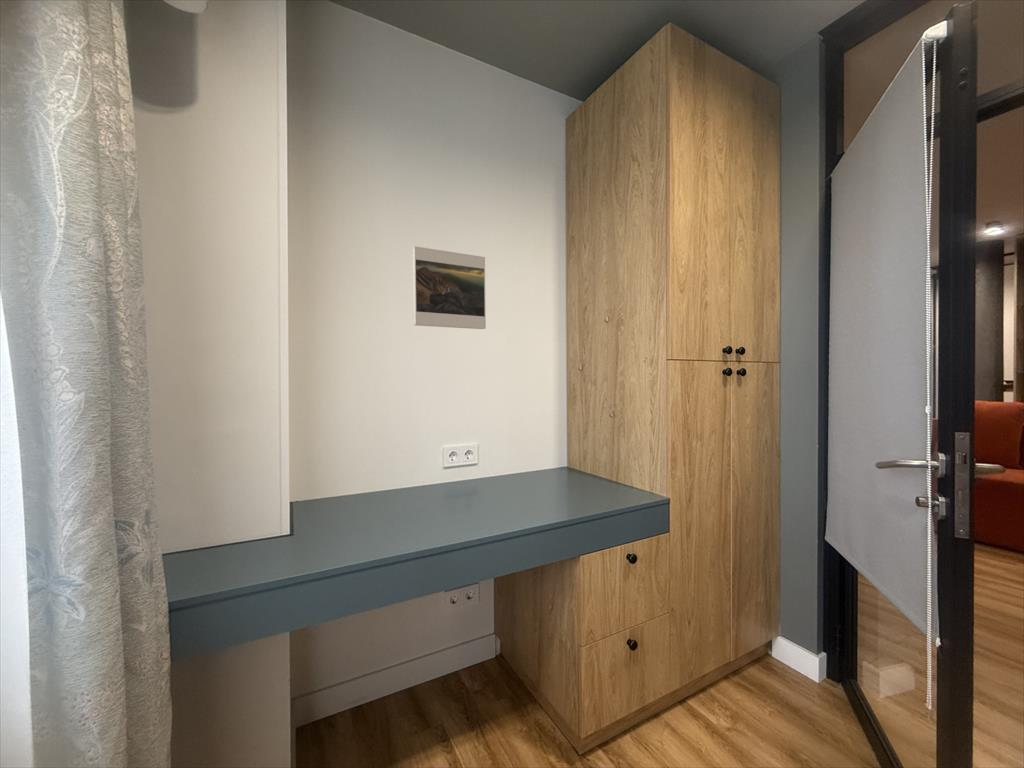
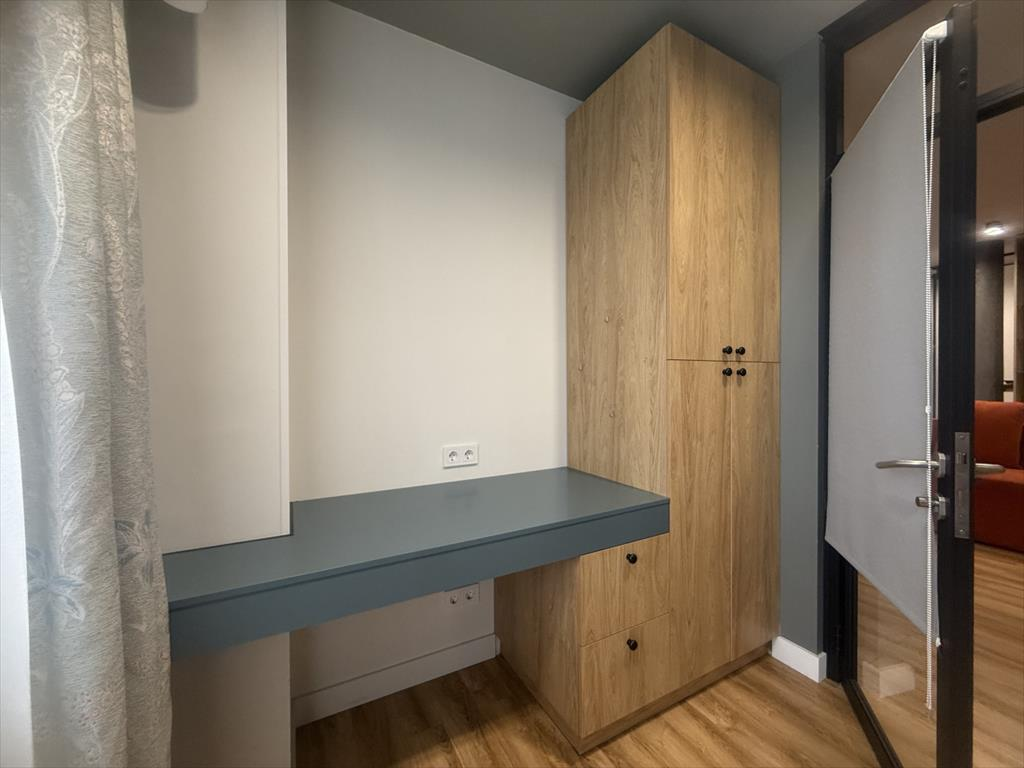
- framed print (450, 289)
